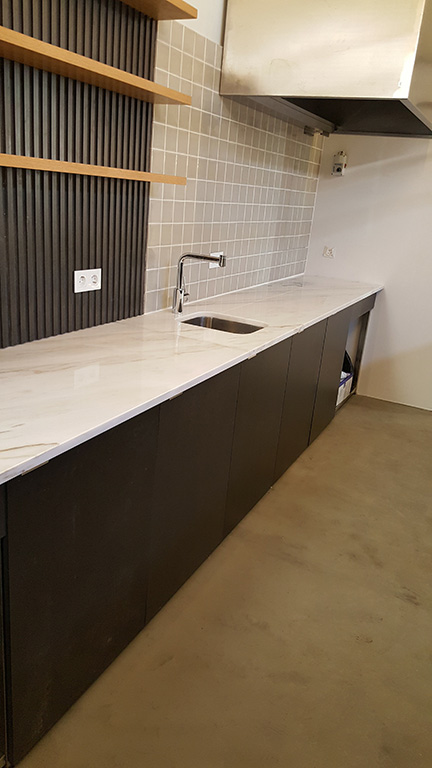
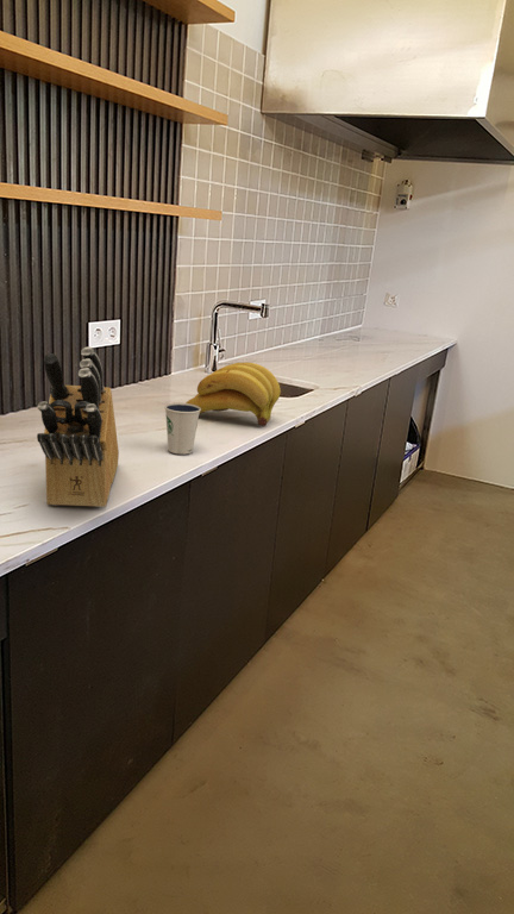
+ knife block (82, 417)
+ dixie cup (181, 428)
+ banana bunch (231, 390)
